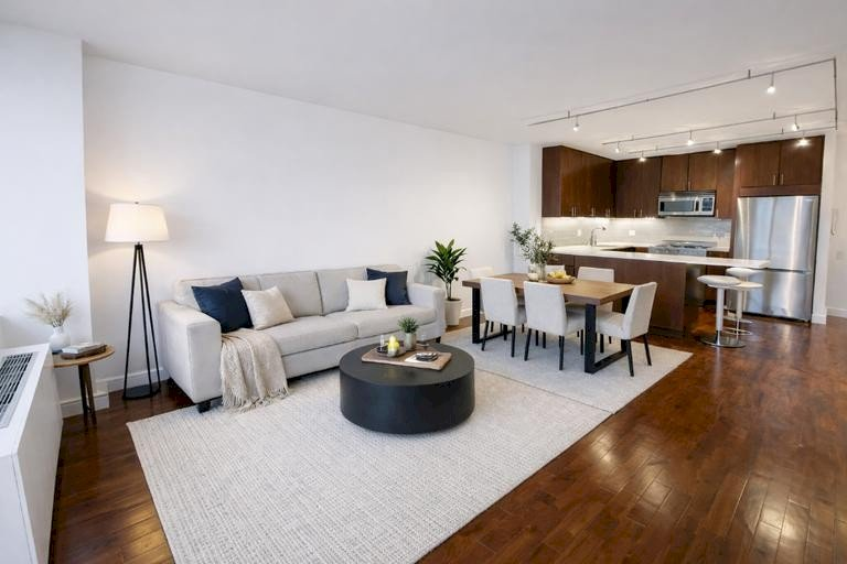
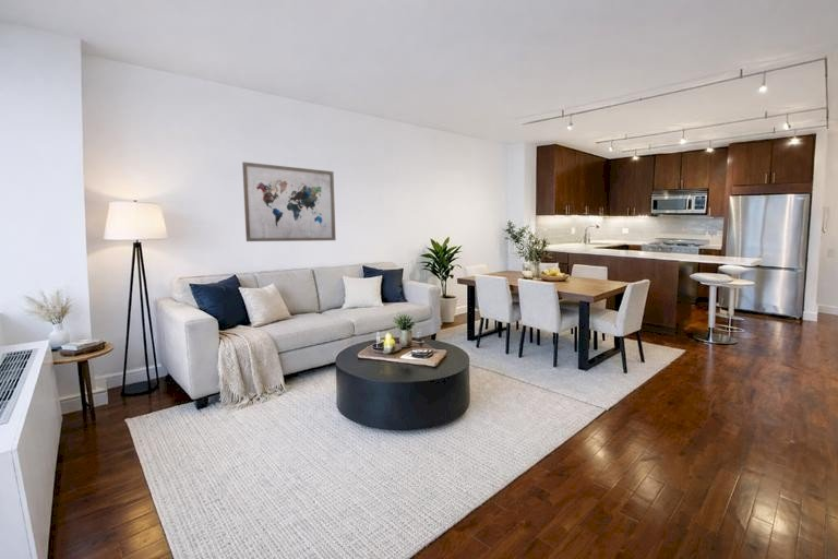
+ wall art (292, 204)
